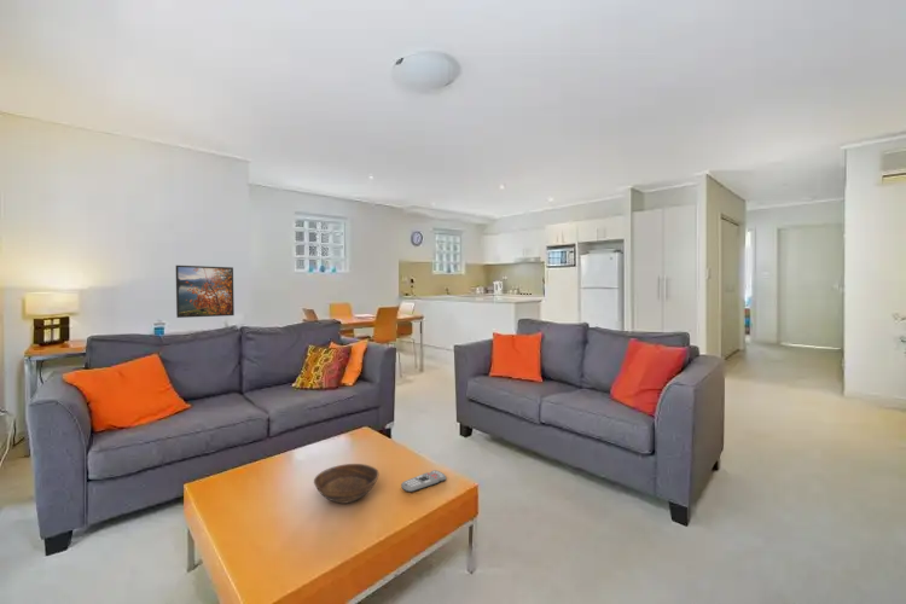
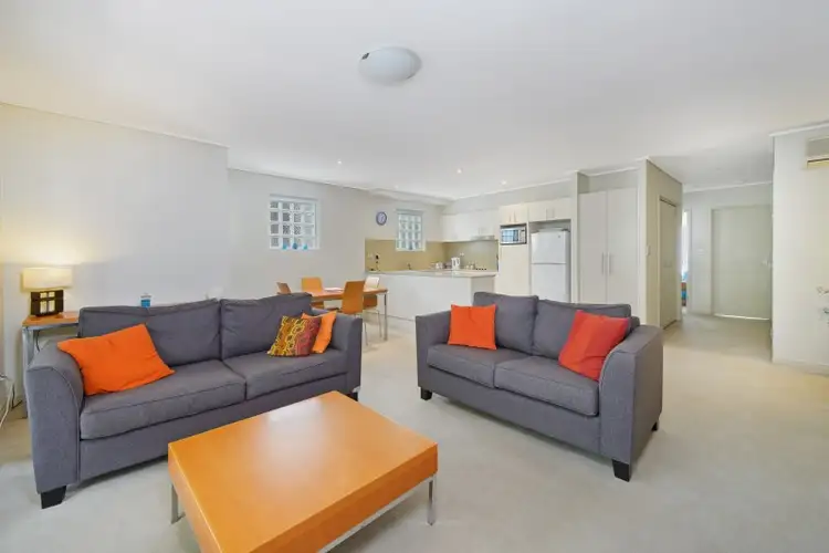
- remote control (423, 481)
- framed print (205, 291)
- bowl (347, 486)
